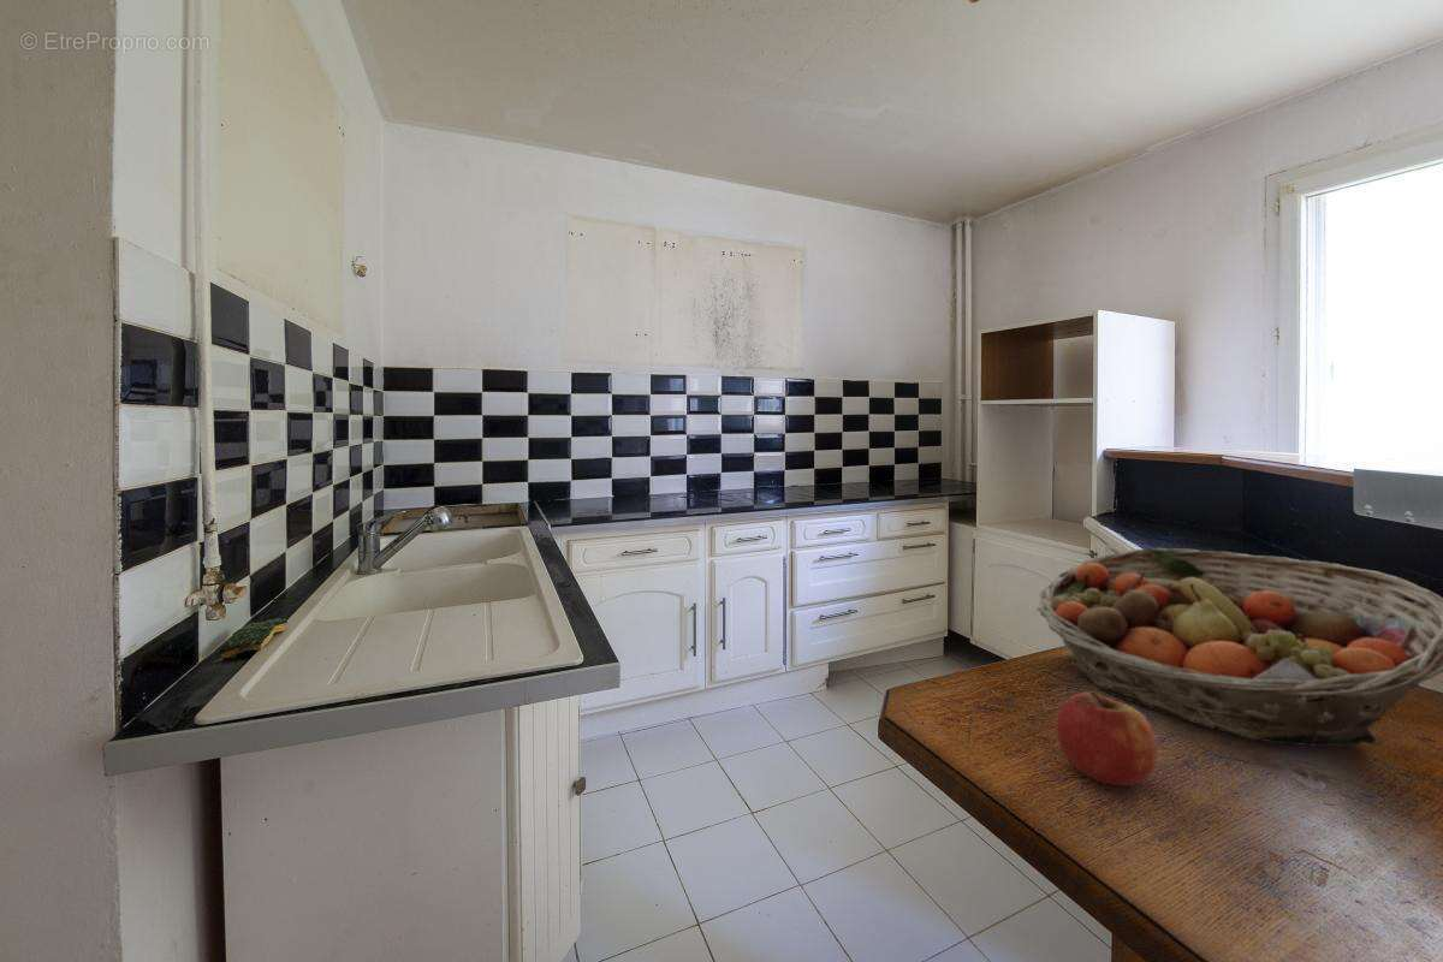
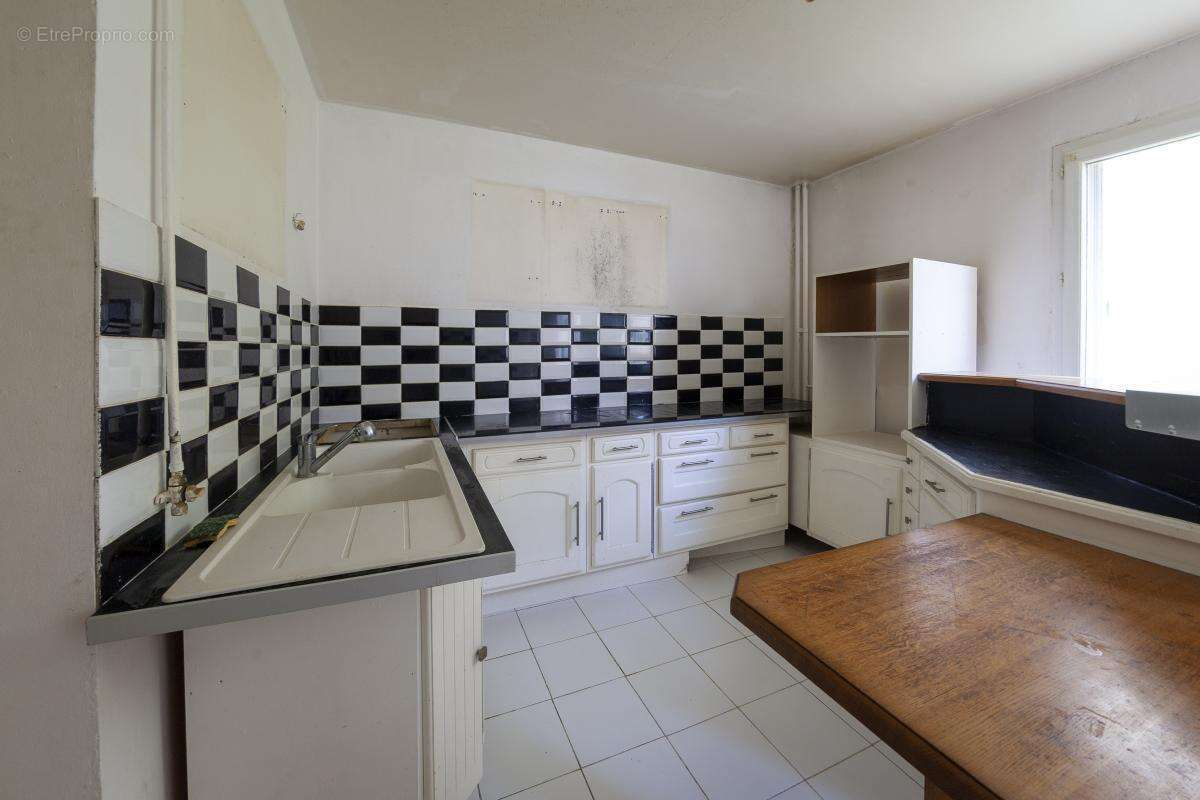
- apple (1104, 732)
- fruit basket (1209, 628)
